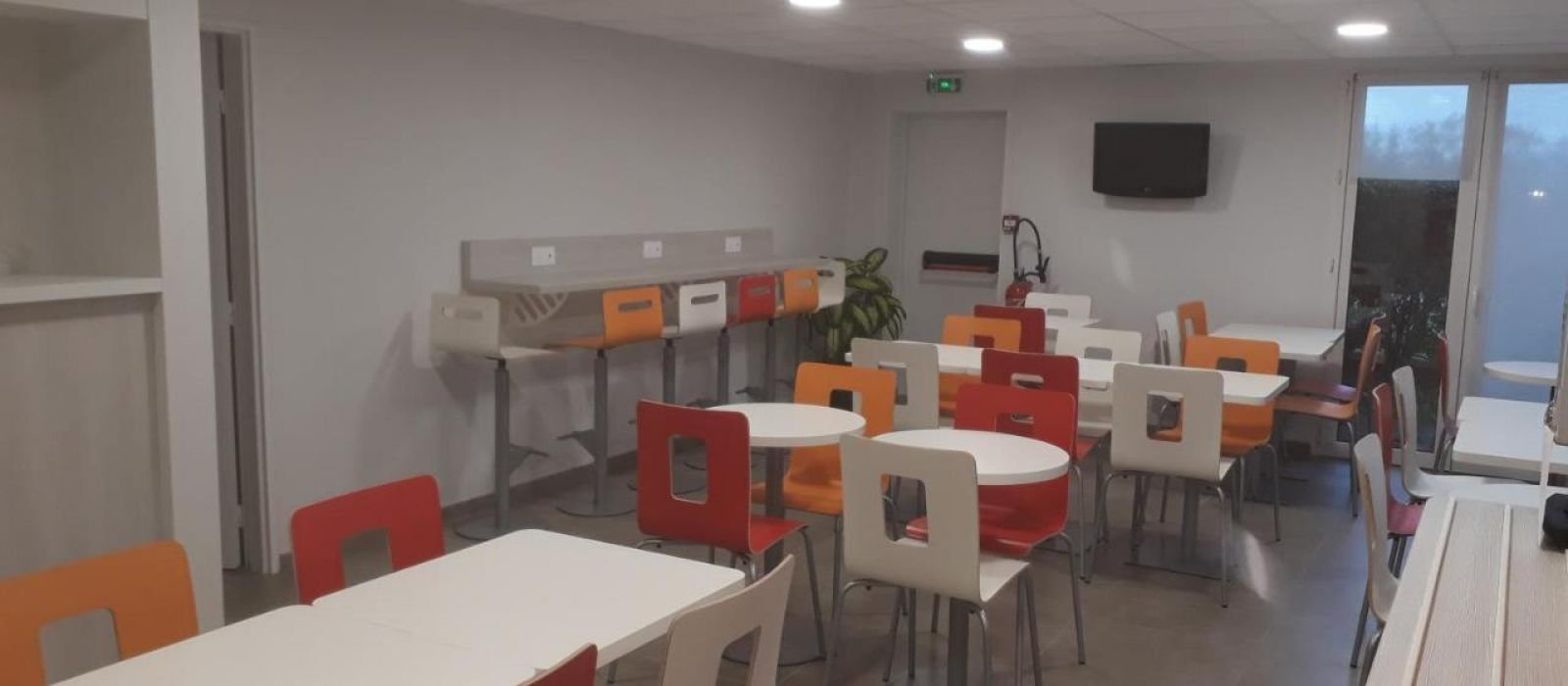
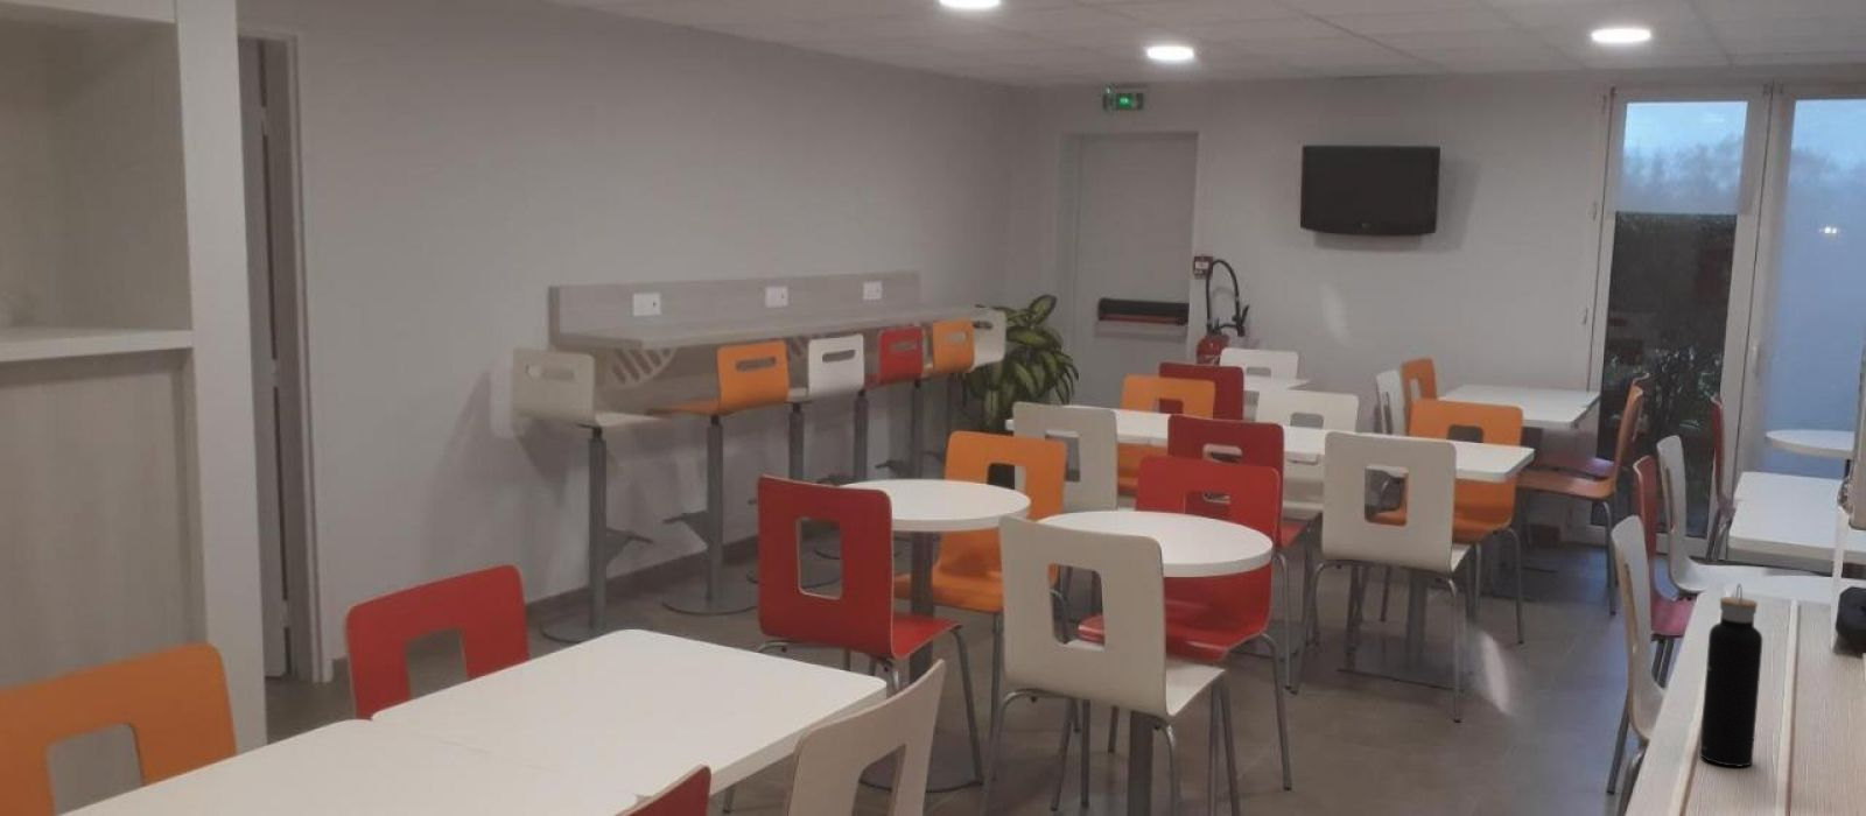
+ water bottle (1732, 671)
